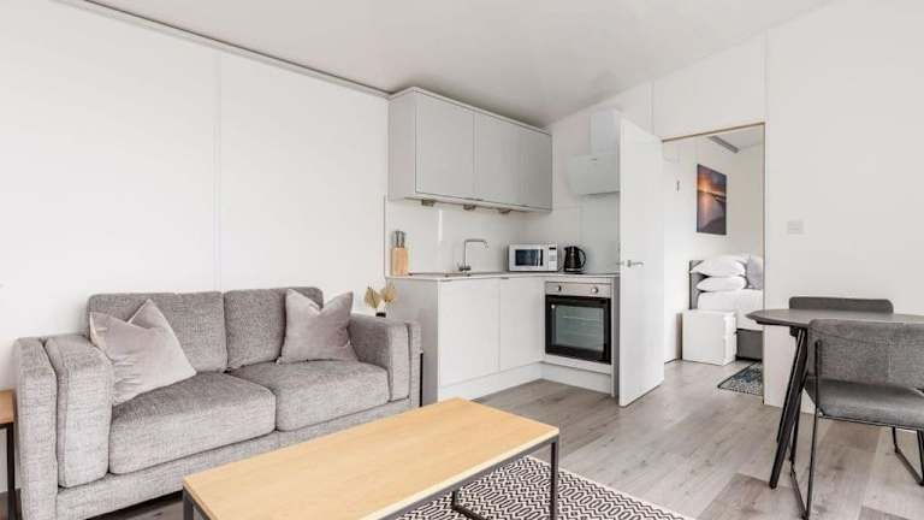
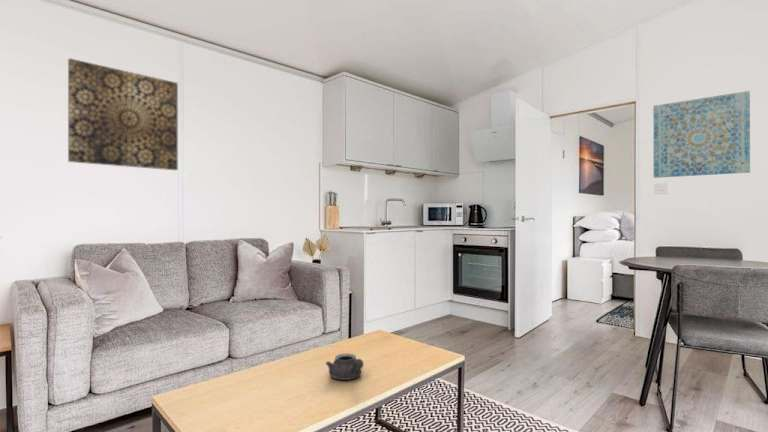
+ teapot (347, 366)
+ wall art (127, 119)
+ wall art (698, 137)
